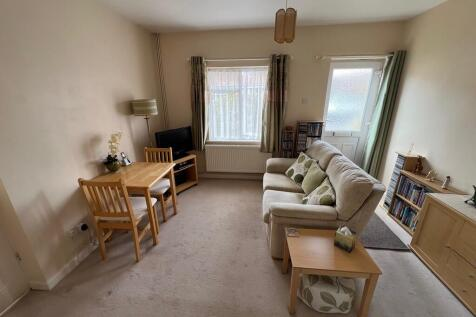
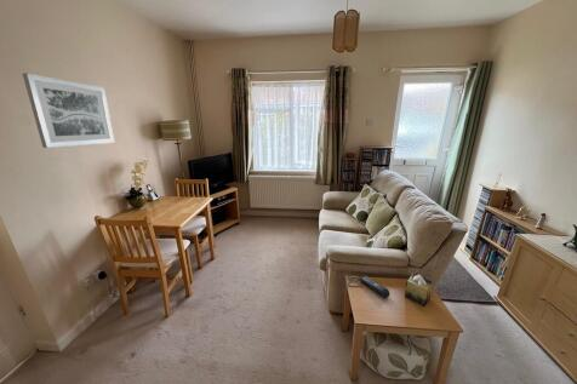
+ wall art (76, 114)
+ remote control (373, 285)
